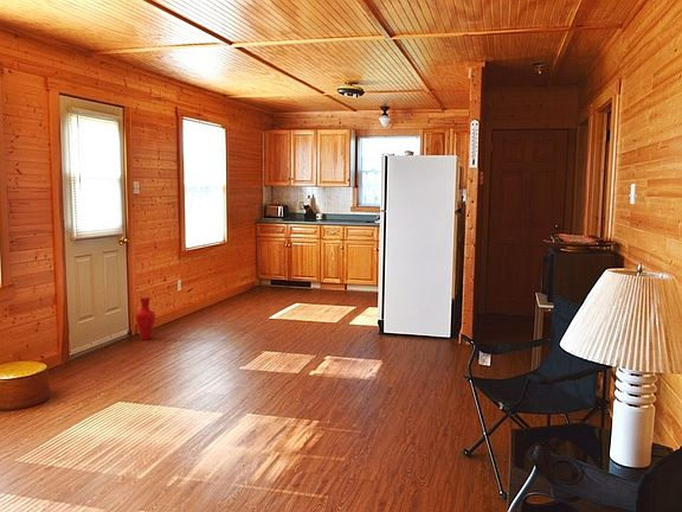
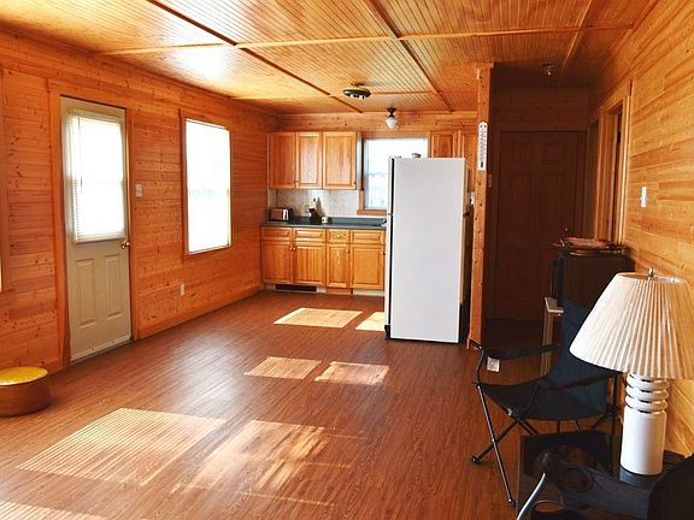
- vase (144, 318)
